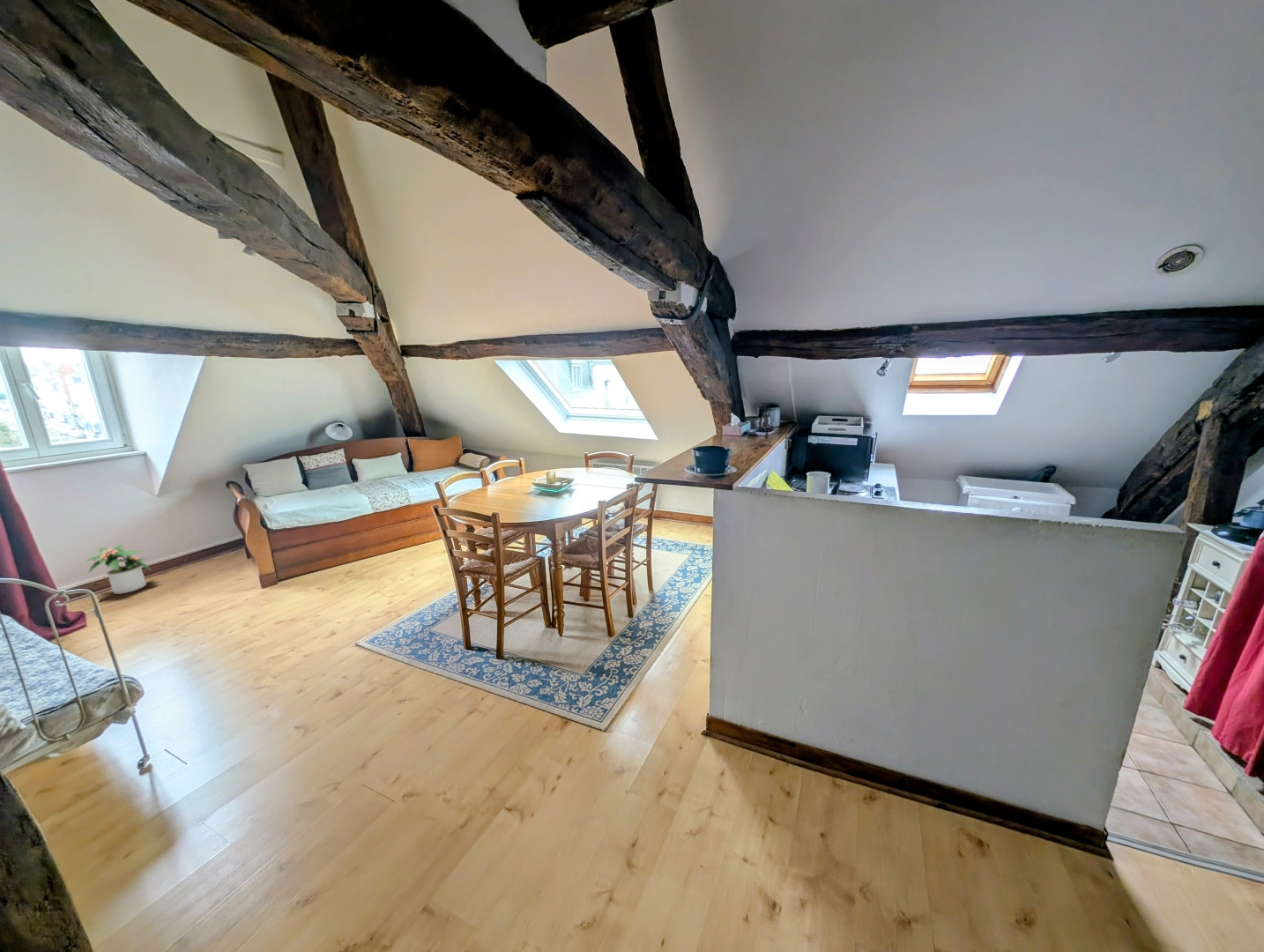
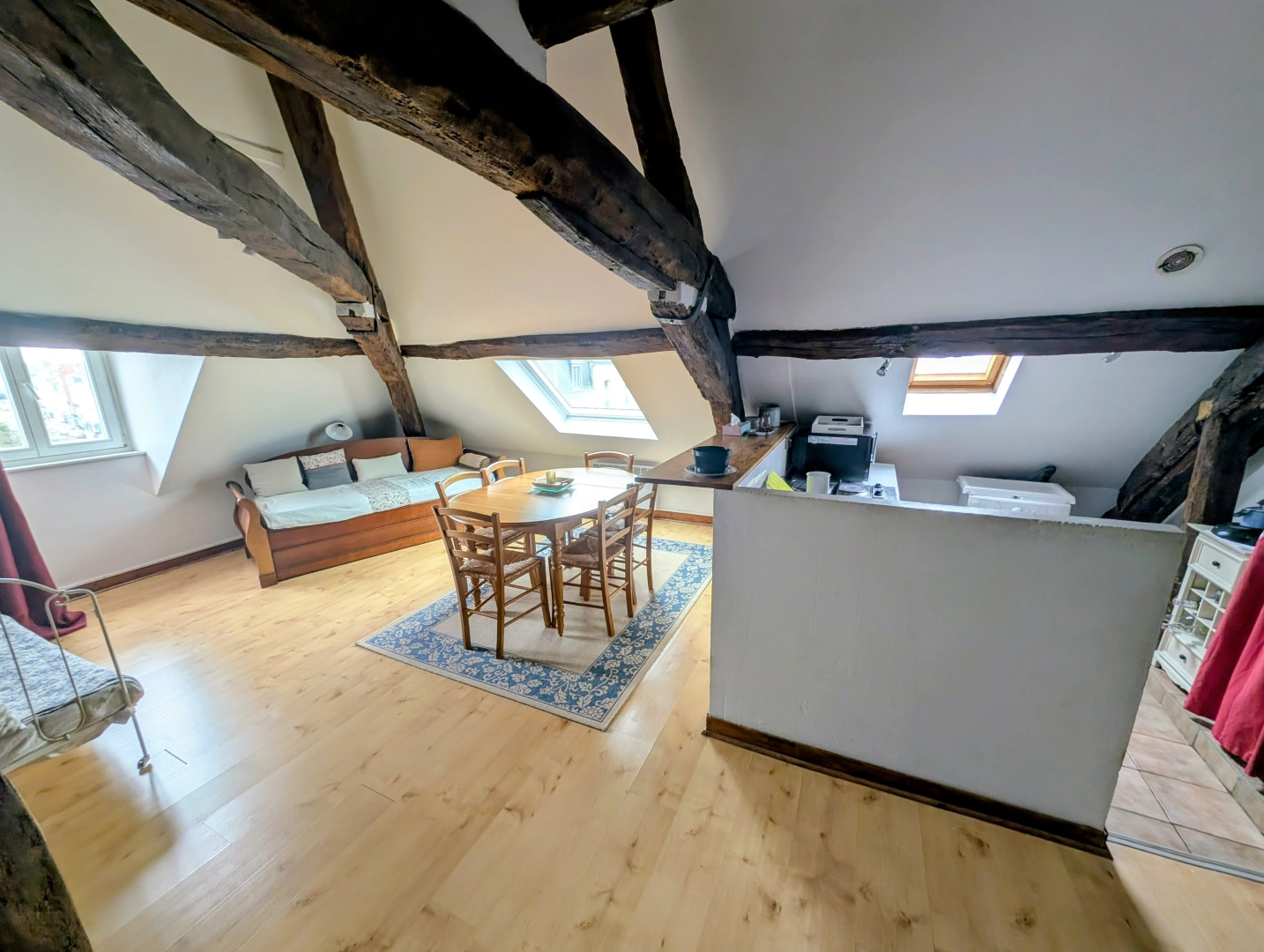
- potted plant (120, 569)
